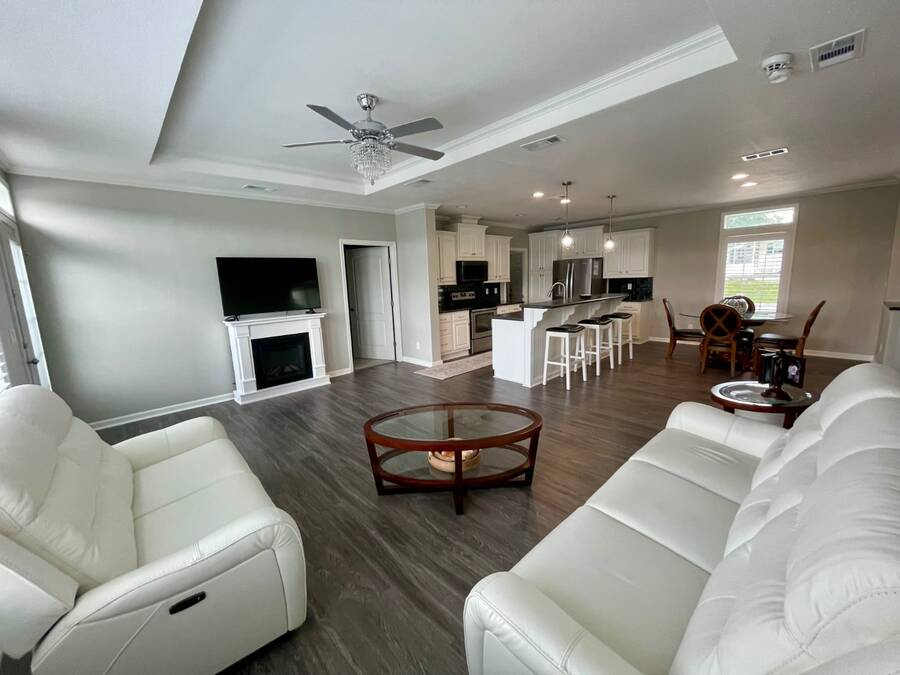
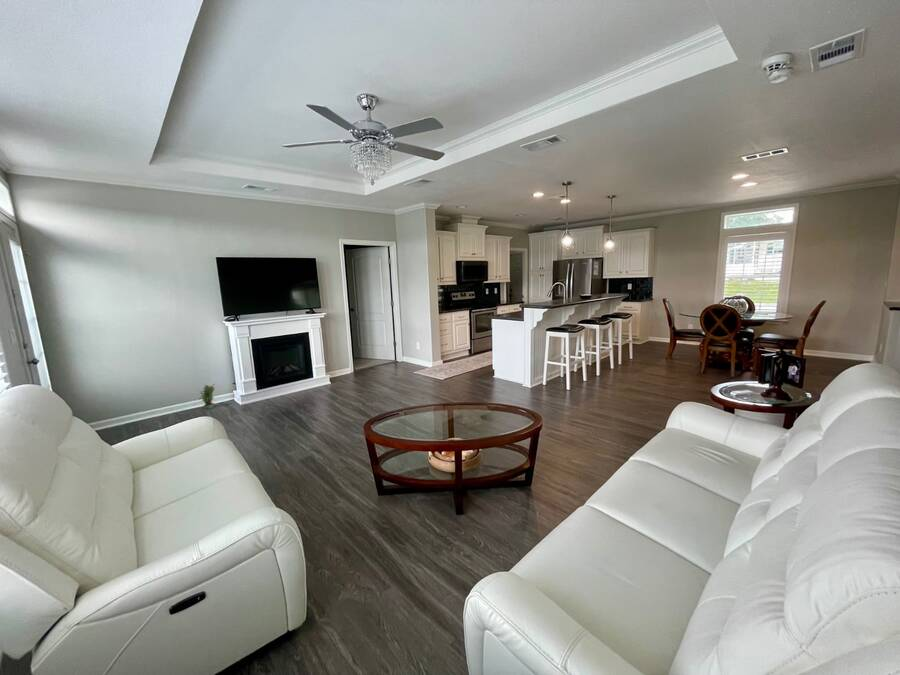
+ potted plant (206, 395)
